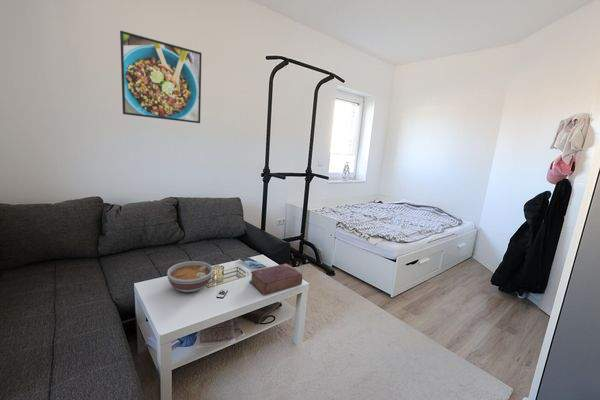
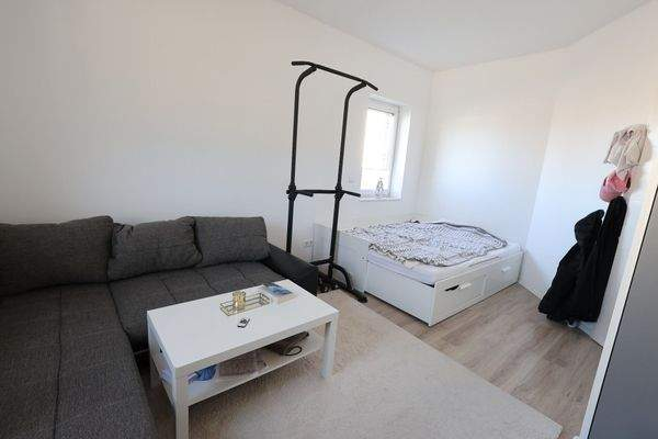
- bowl (190, 278)
- book (275, 278)
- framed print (164, 81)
